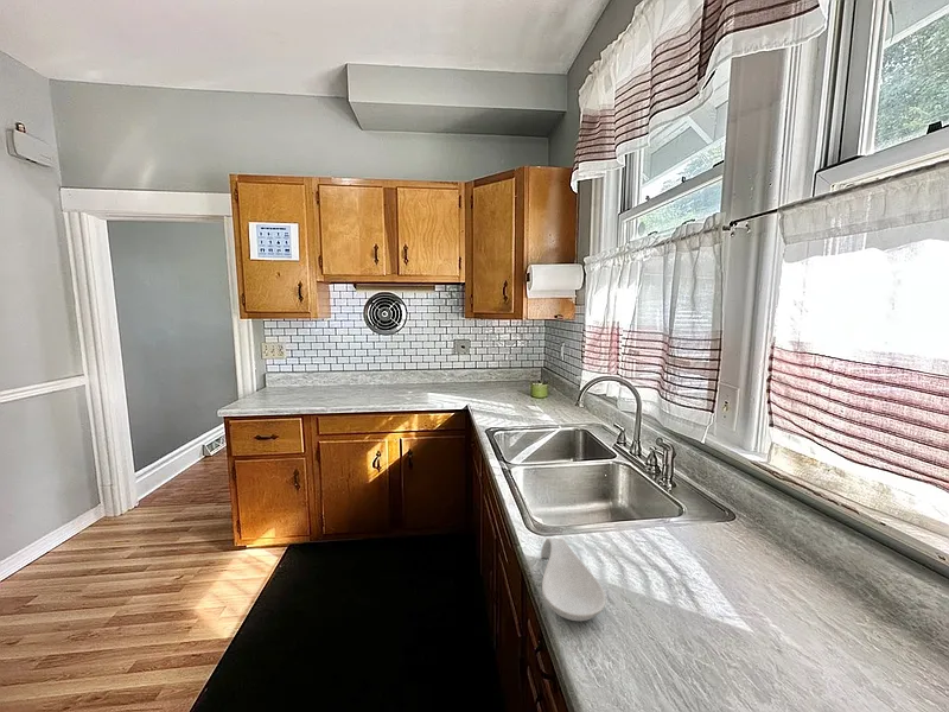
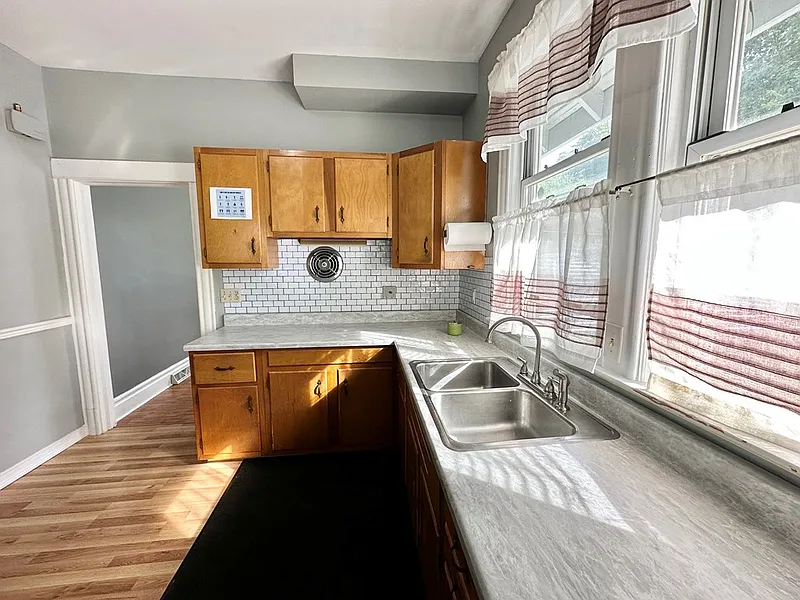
- spoon rest (563, 572)
